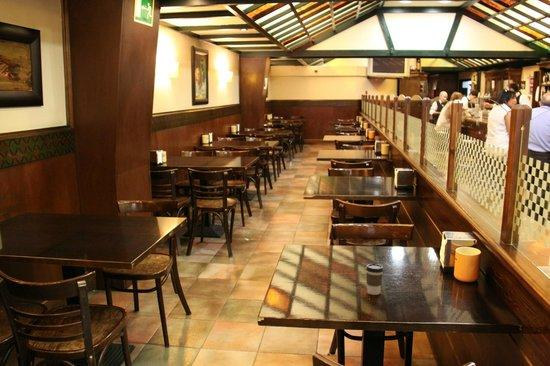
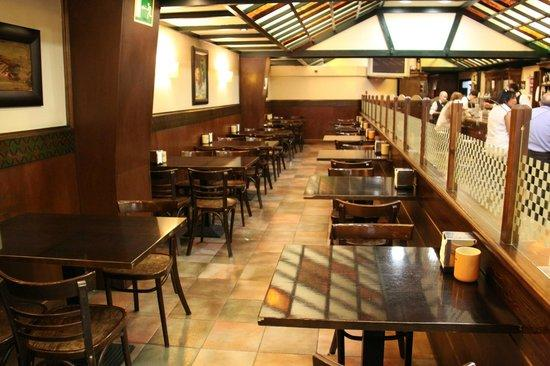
- coffee cup (374, 279)
